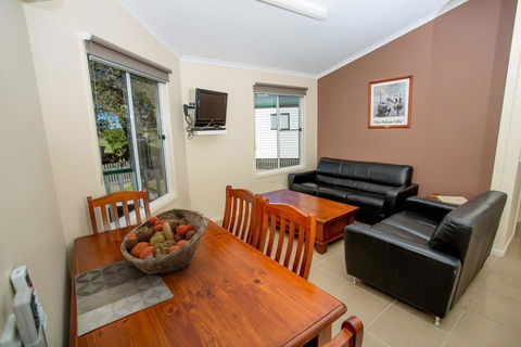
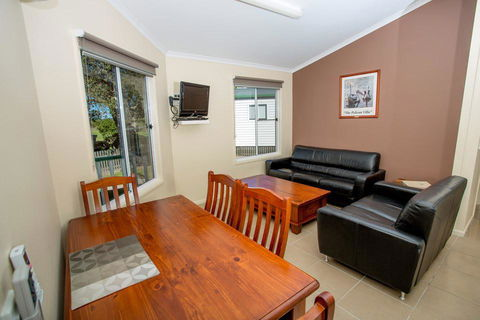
- fruit basket (165, 237)
